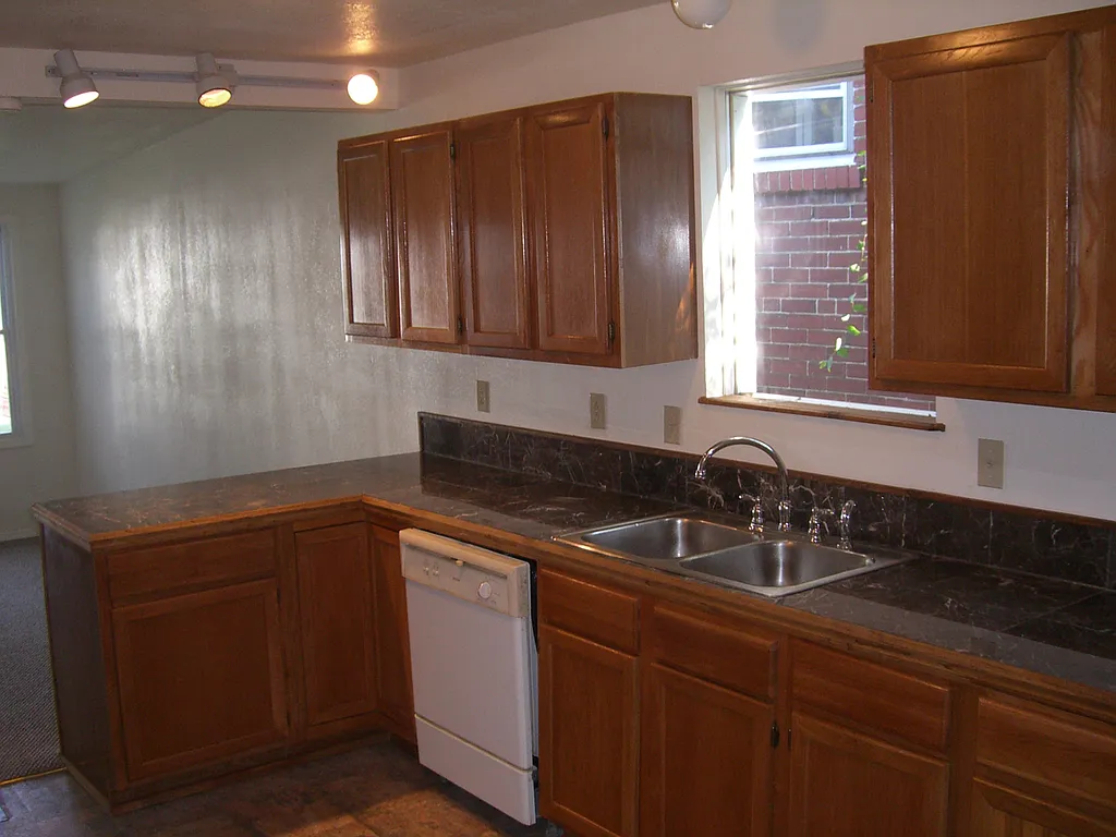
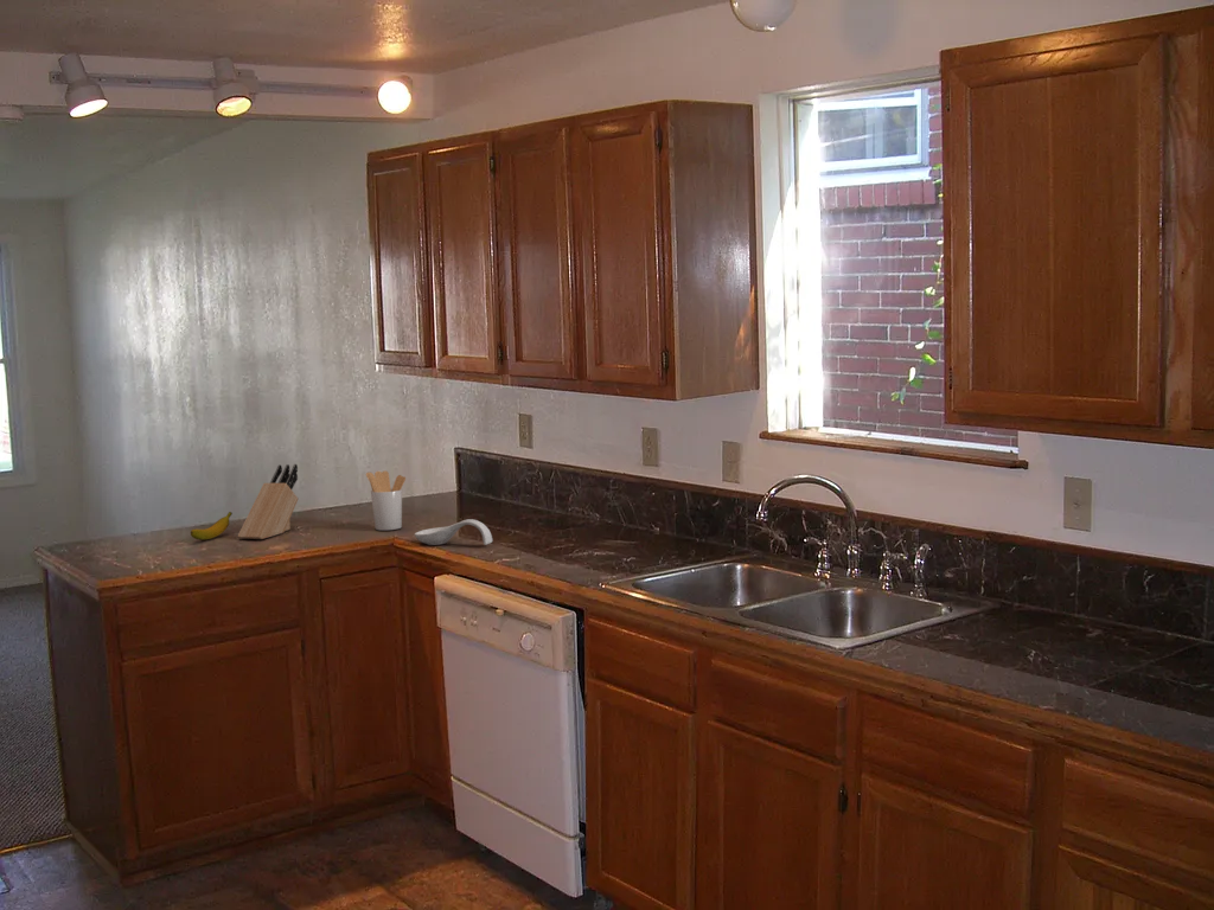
+ knife block (270, 500)
+ spoon rest (452, 531)
+ utensil holder (384, 499)
+ banana (211, 526)
